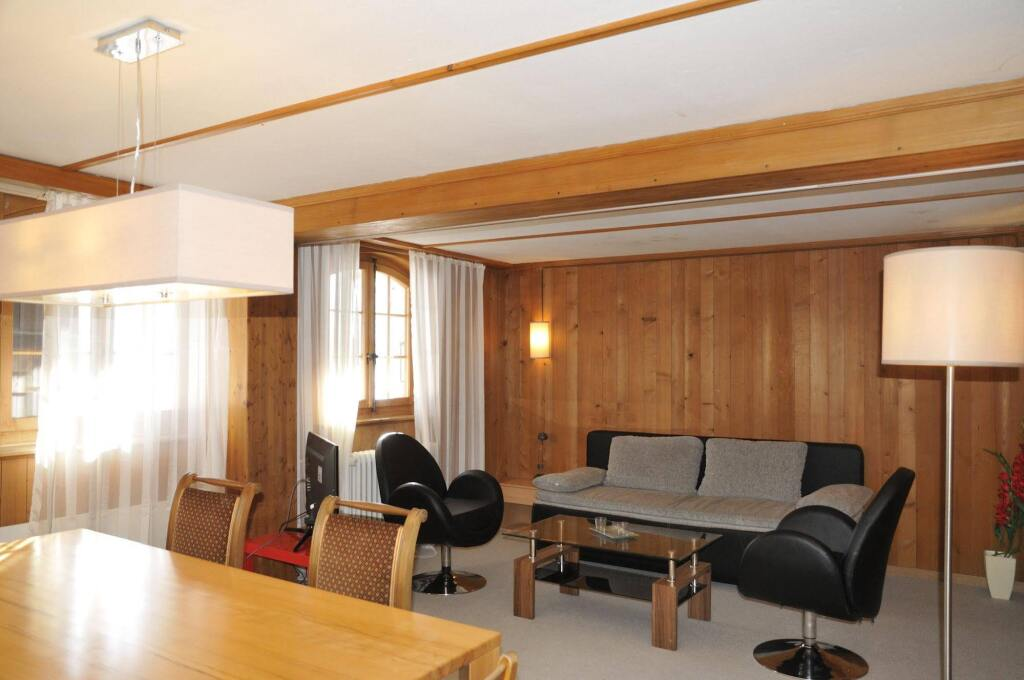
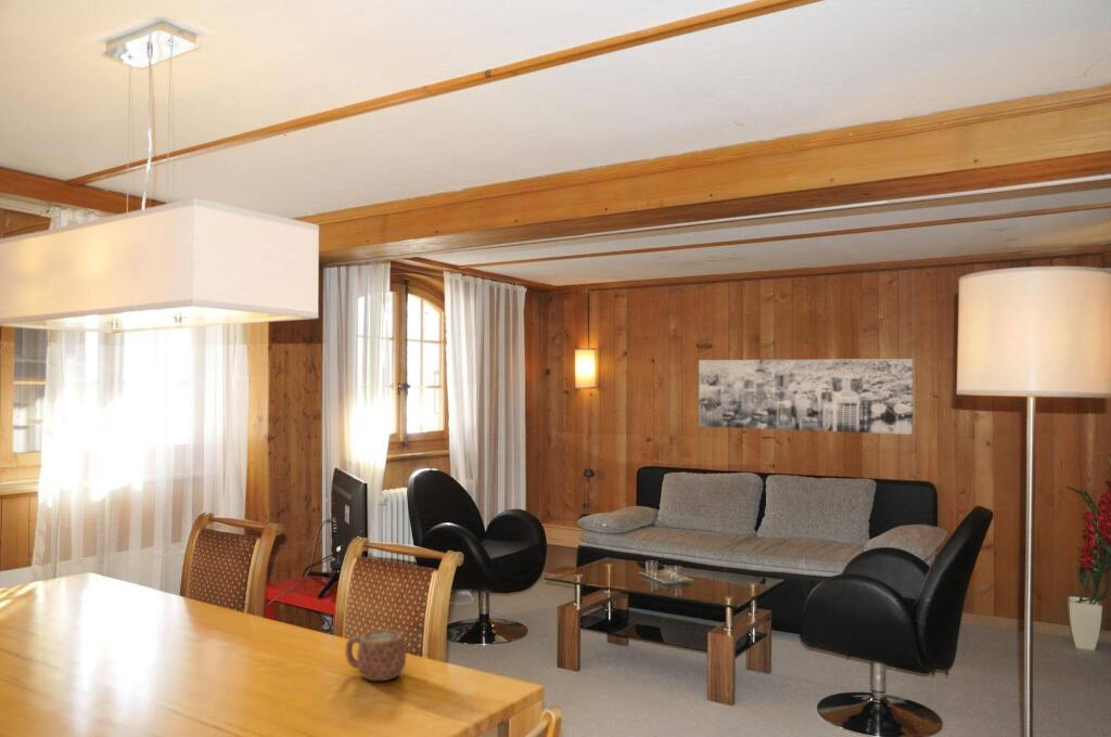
+ mug (373, 654)
+ wall art (799, 395)
